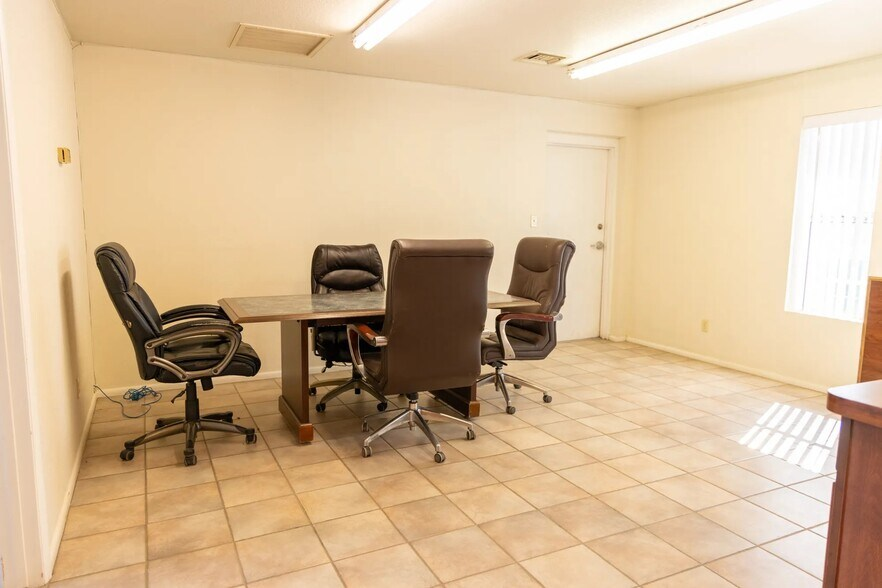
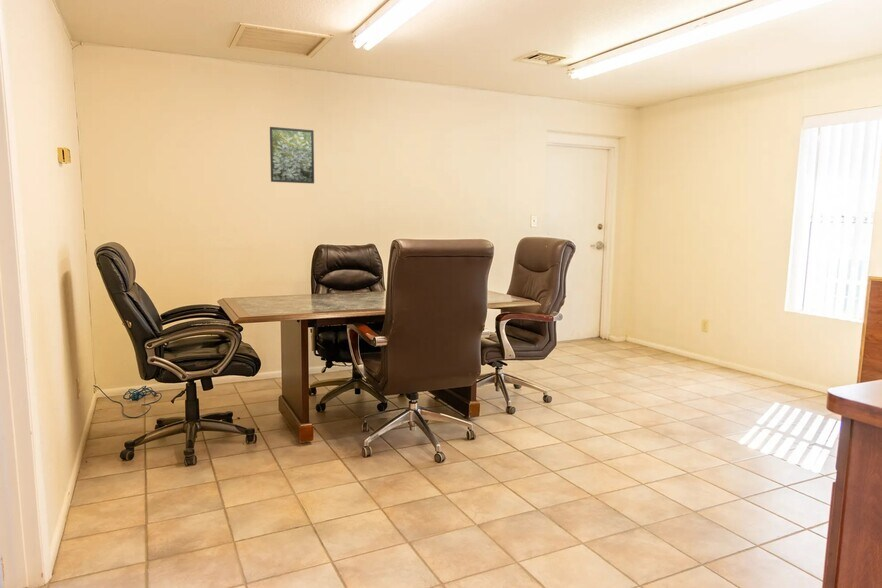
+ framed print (292, 155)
